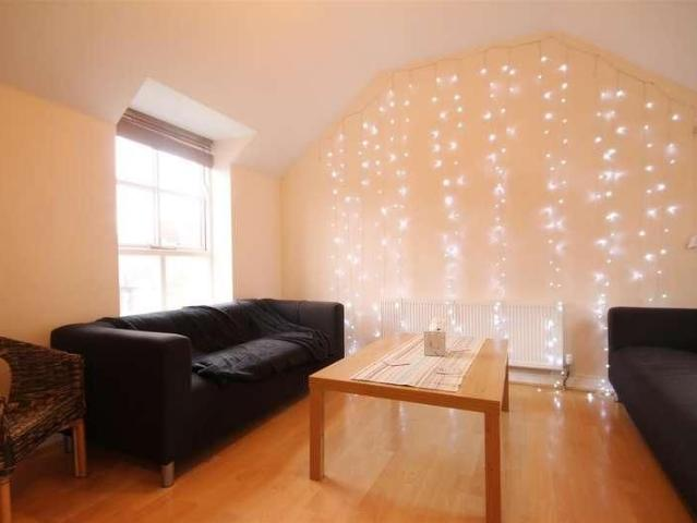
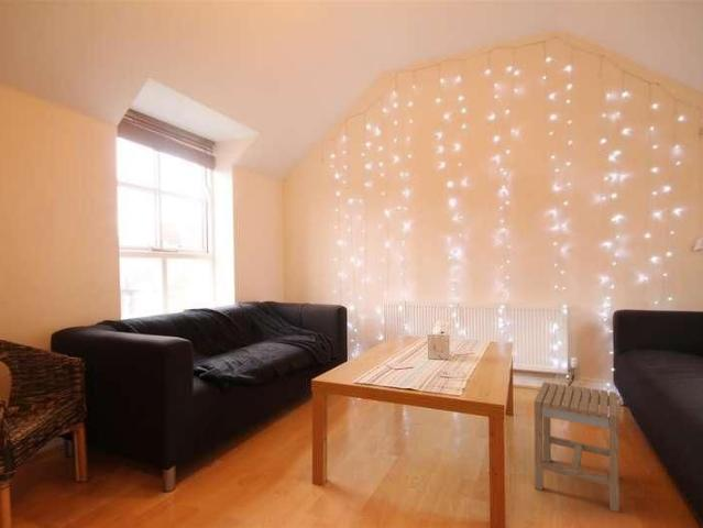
+ stool (575, 441)
